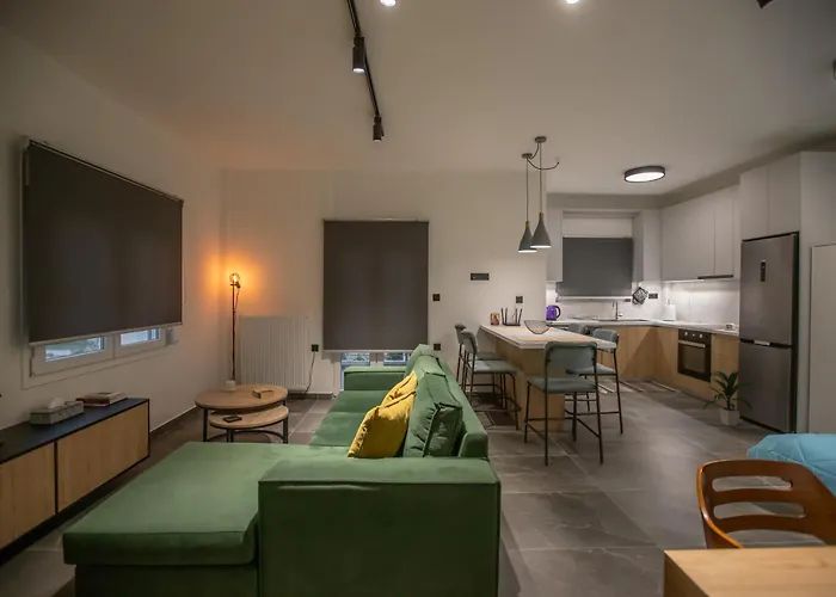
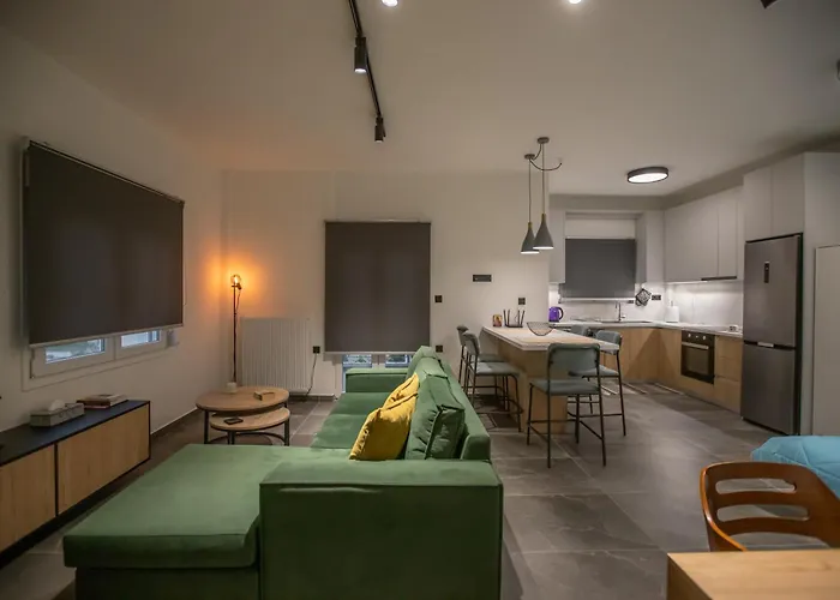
- indoor plant (726, 395)
